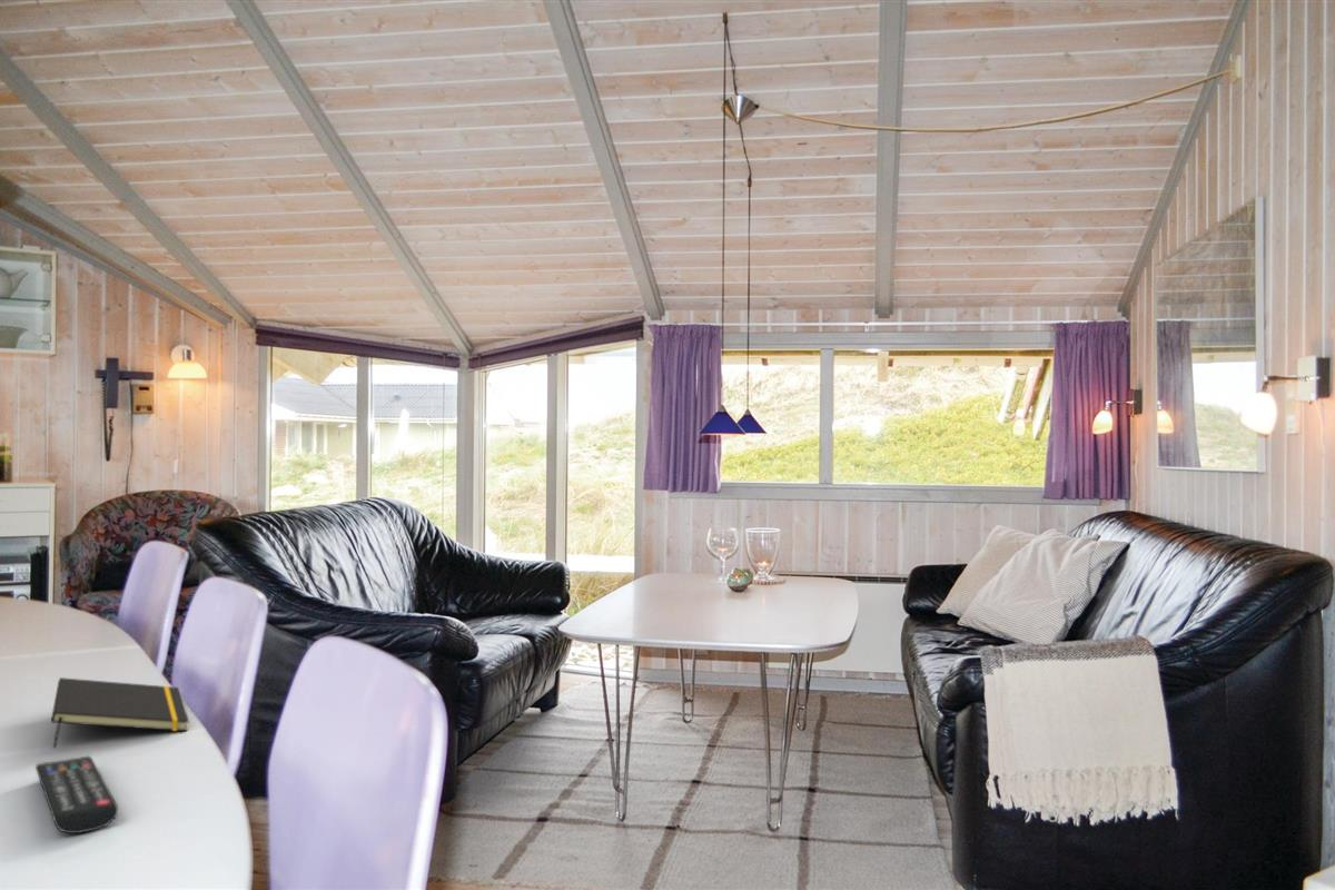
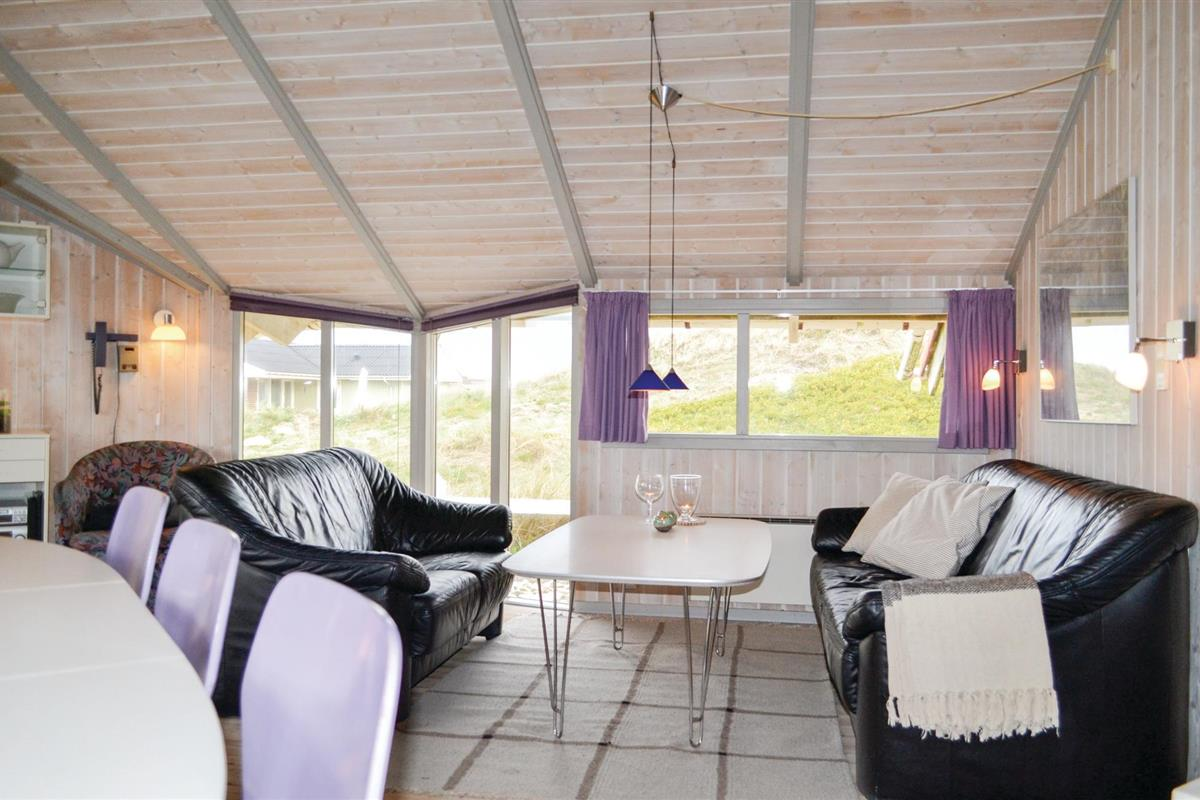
- notepad (120, 703)
- remote control (73, 791)
